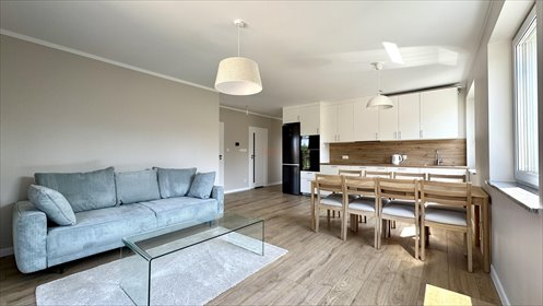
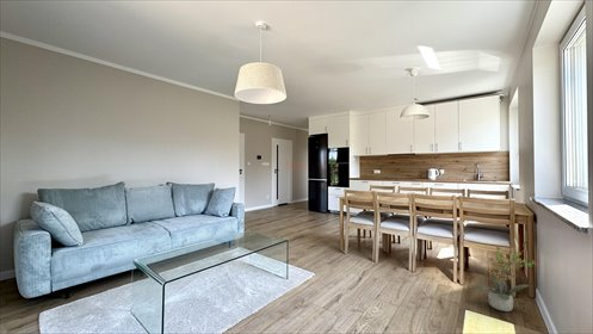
+ potted plant (502, 278)
